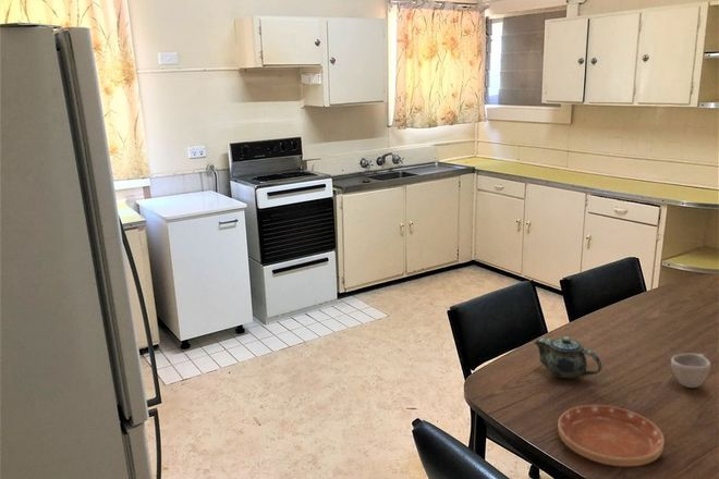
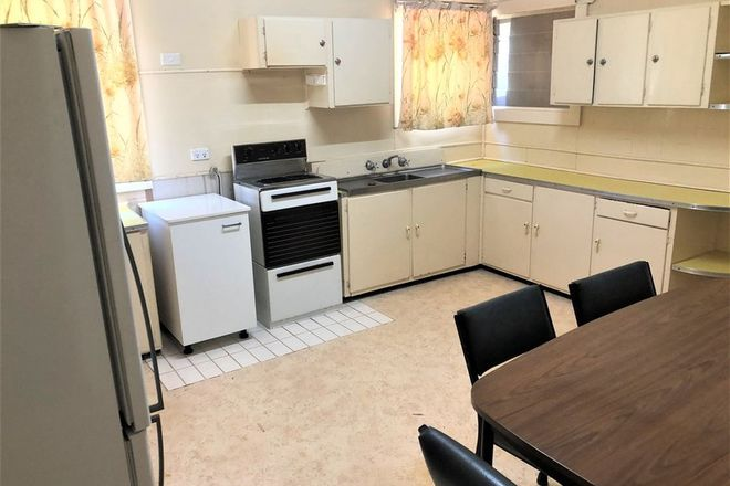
- cup (691, 370)
- saucer (609, 435)
- chinaware (566, 356)
